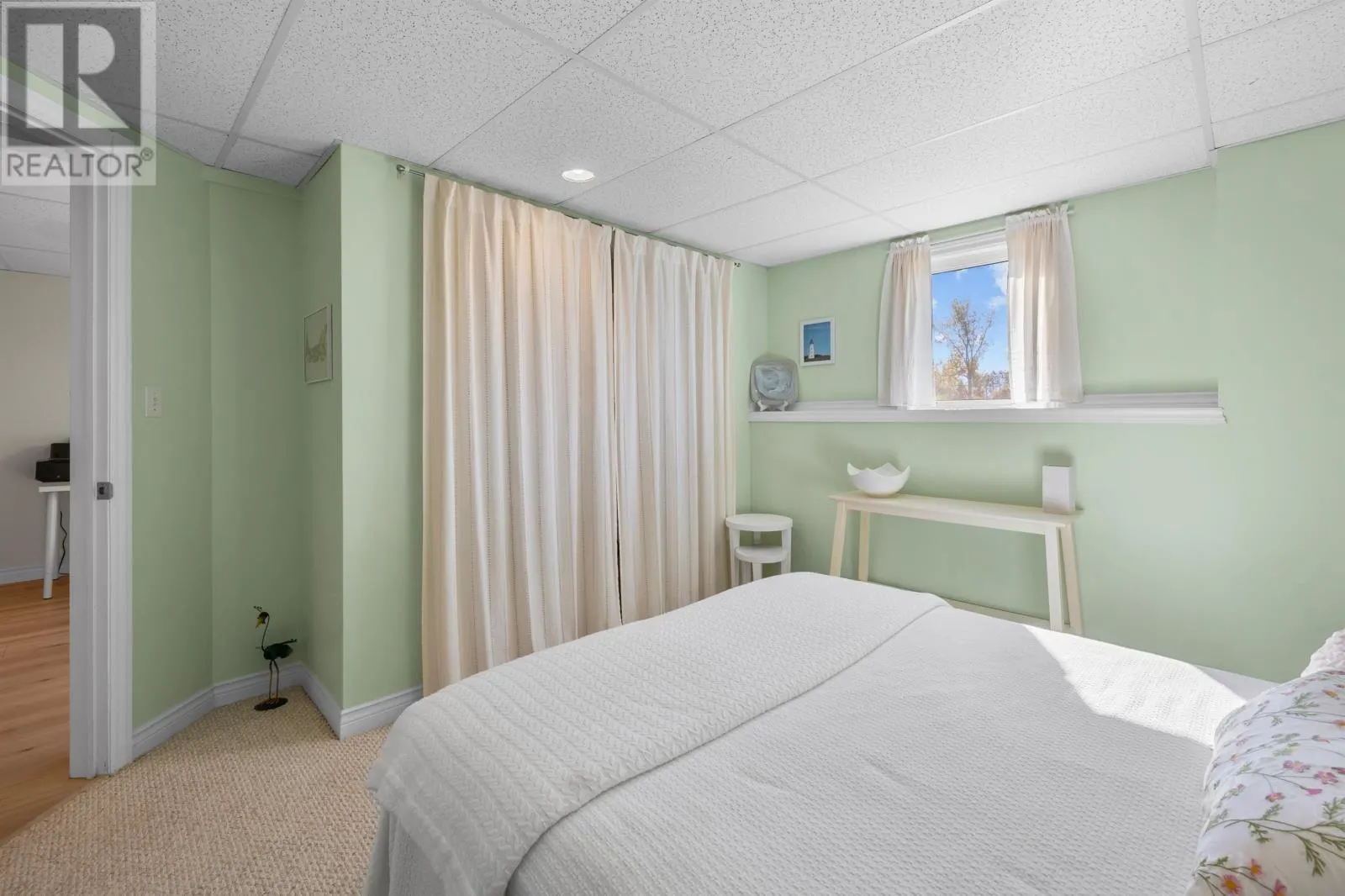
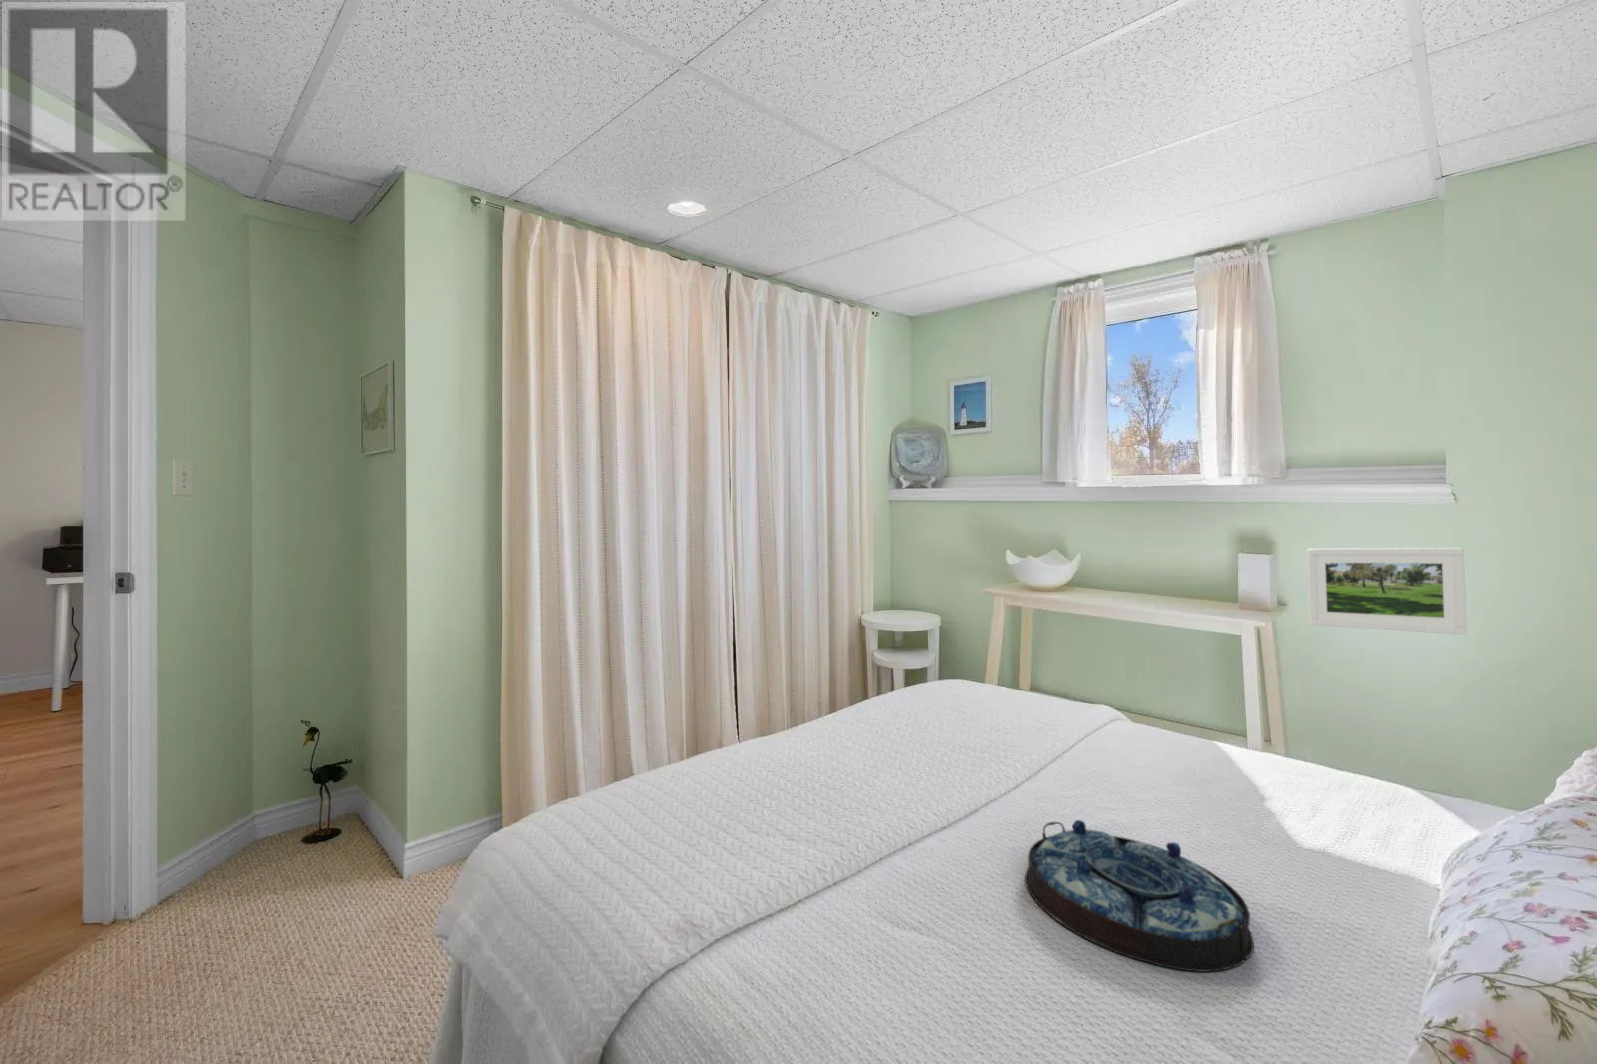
+ serving tray (1127, 875)
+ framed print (1381, 588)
